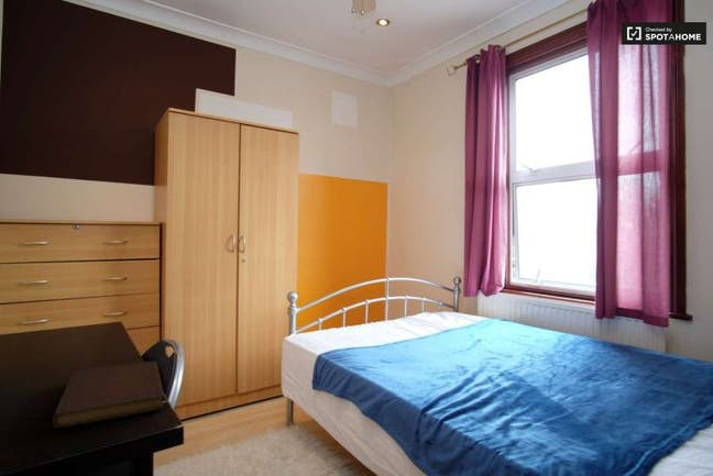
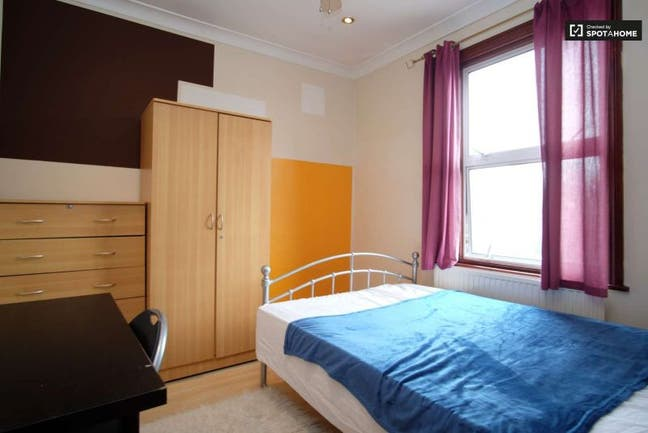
- notebook (113, 388)
